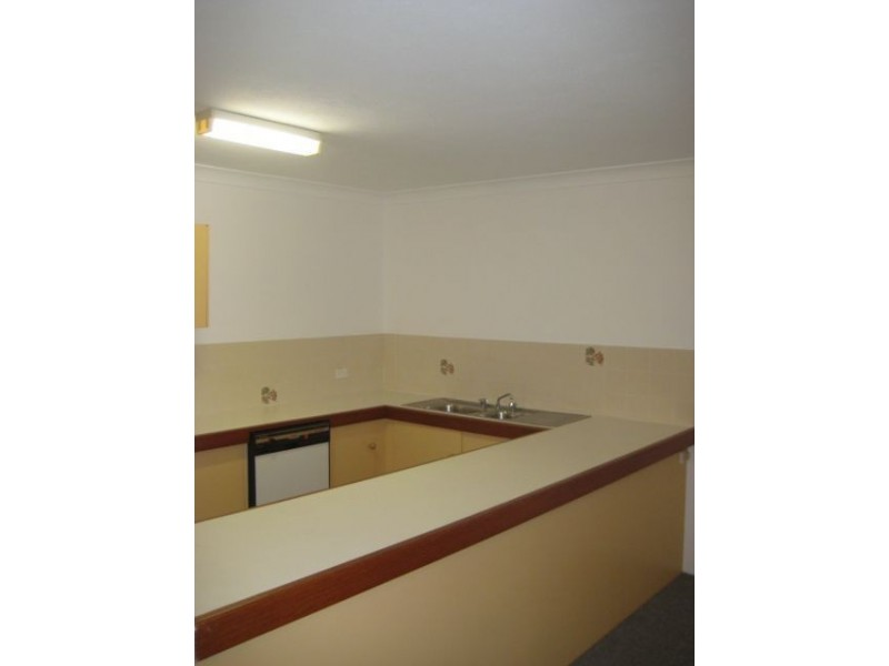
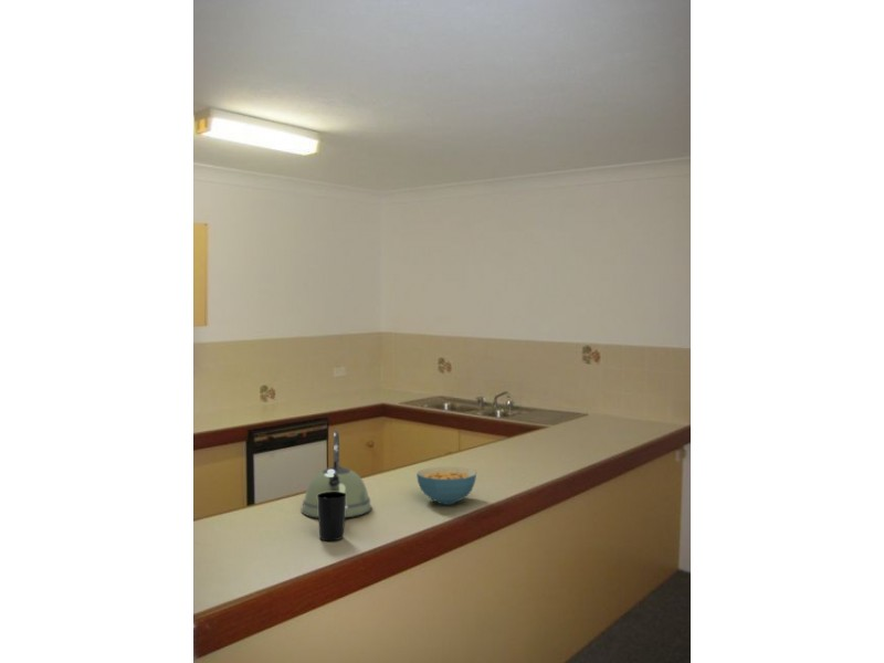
+ kettle (336, 471)
+ cup (332, 516)
+ cereal bowl (446, 487)
